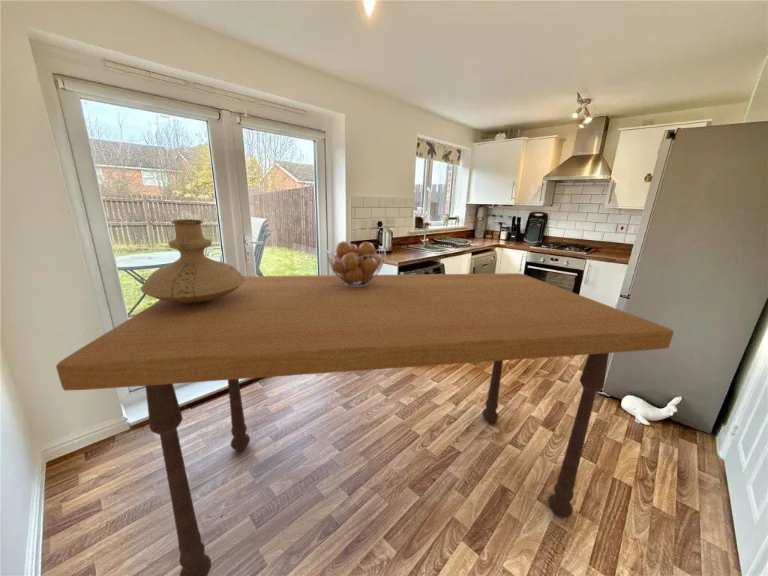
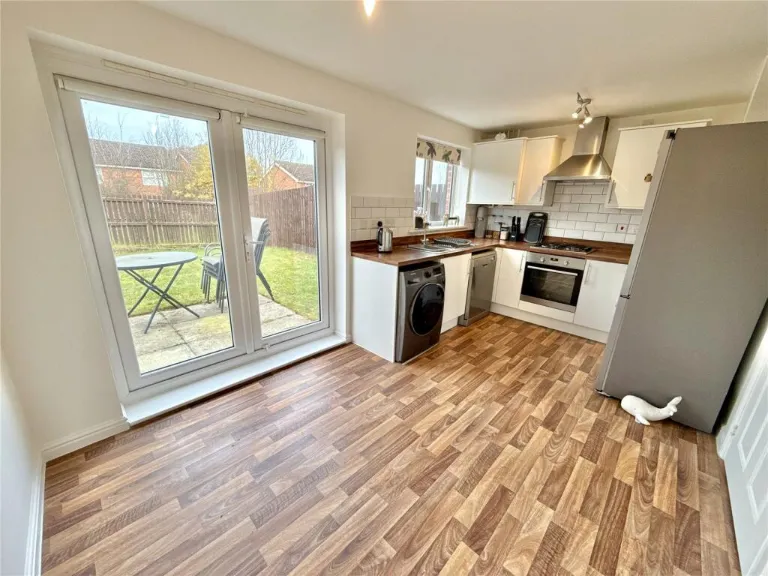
- dining table (388, 368)
- fruit basket (356, 262)
- vase (193, 260)
